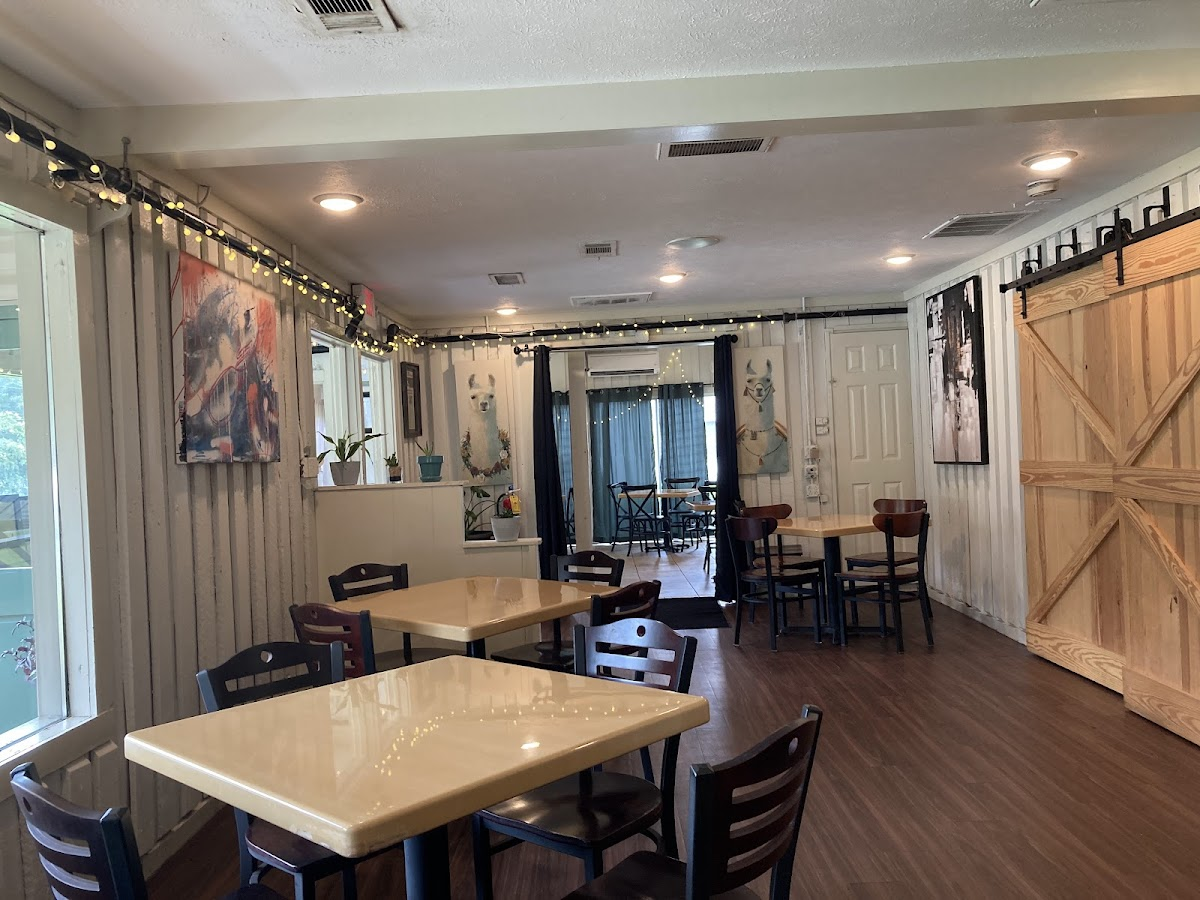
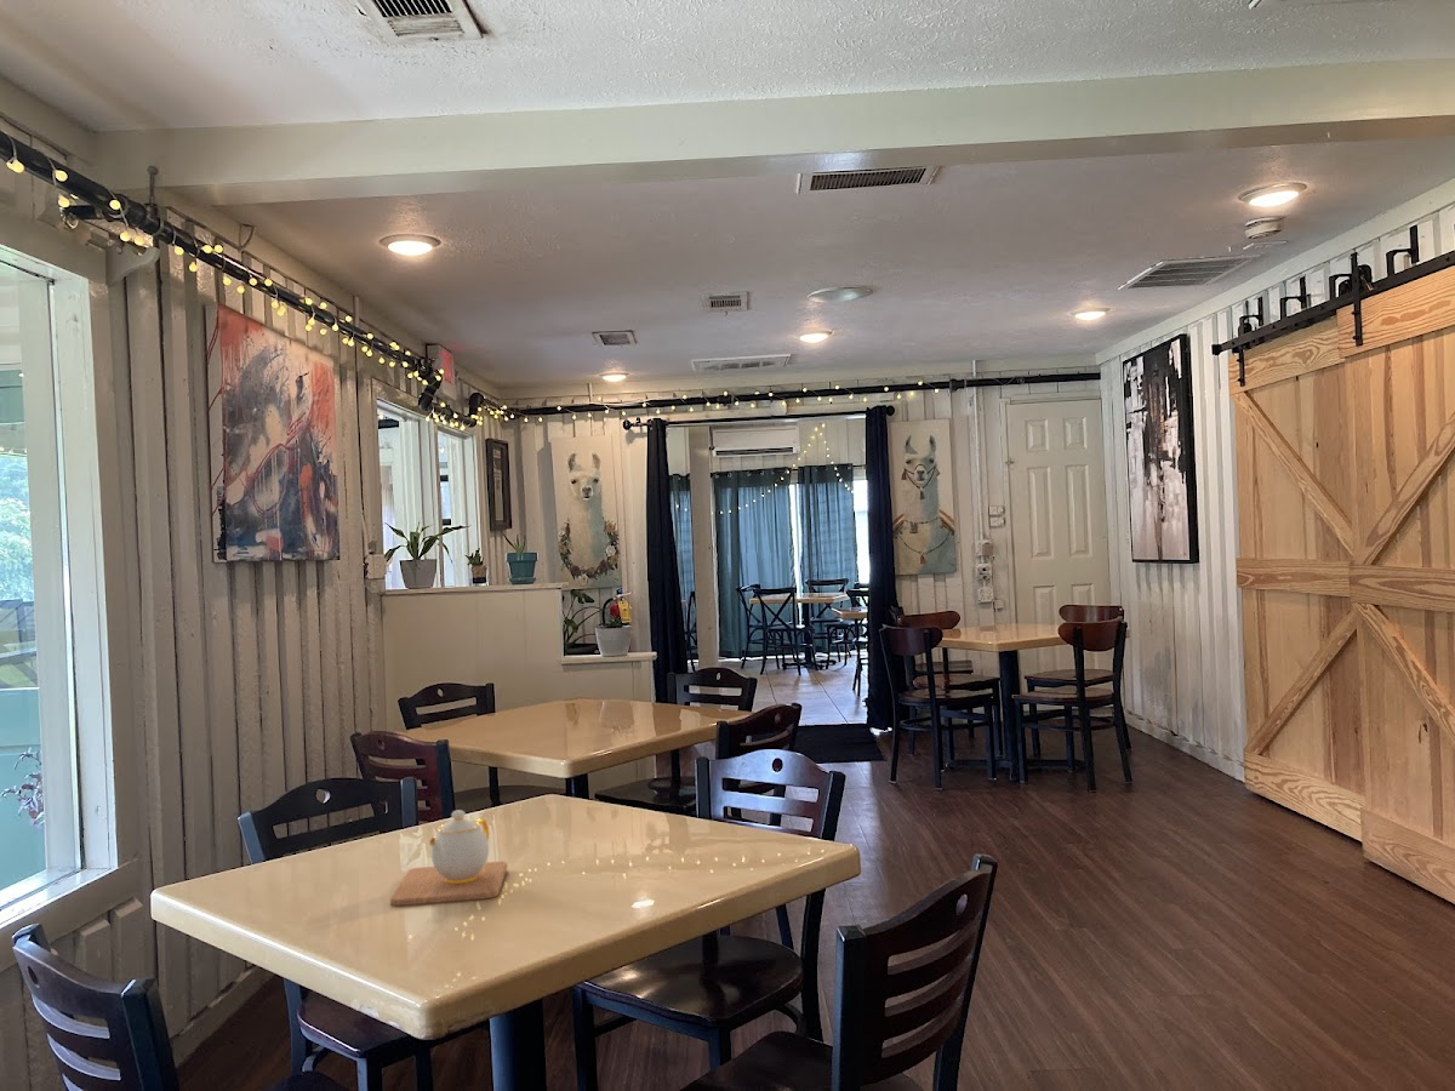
+ teapot (450, 847)
